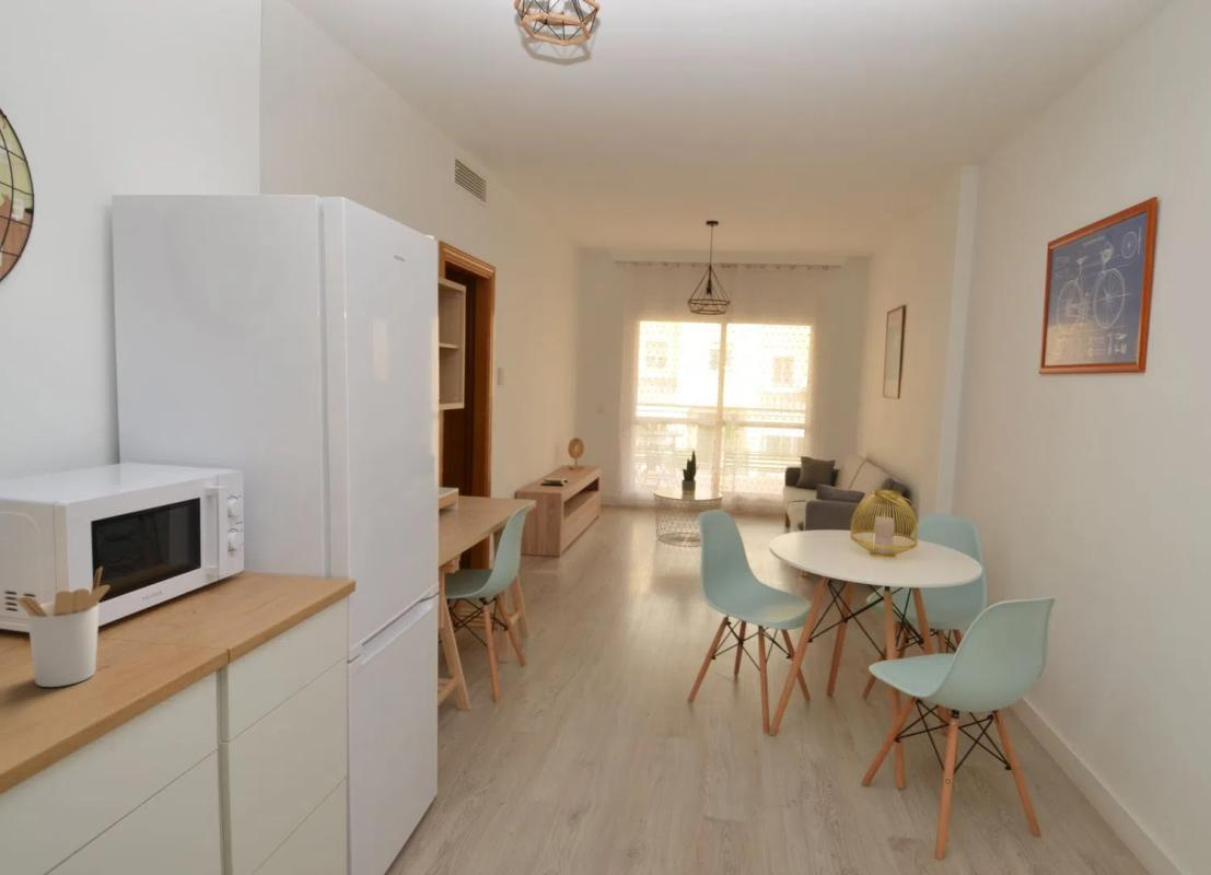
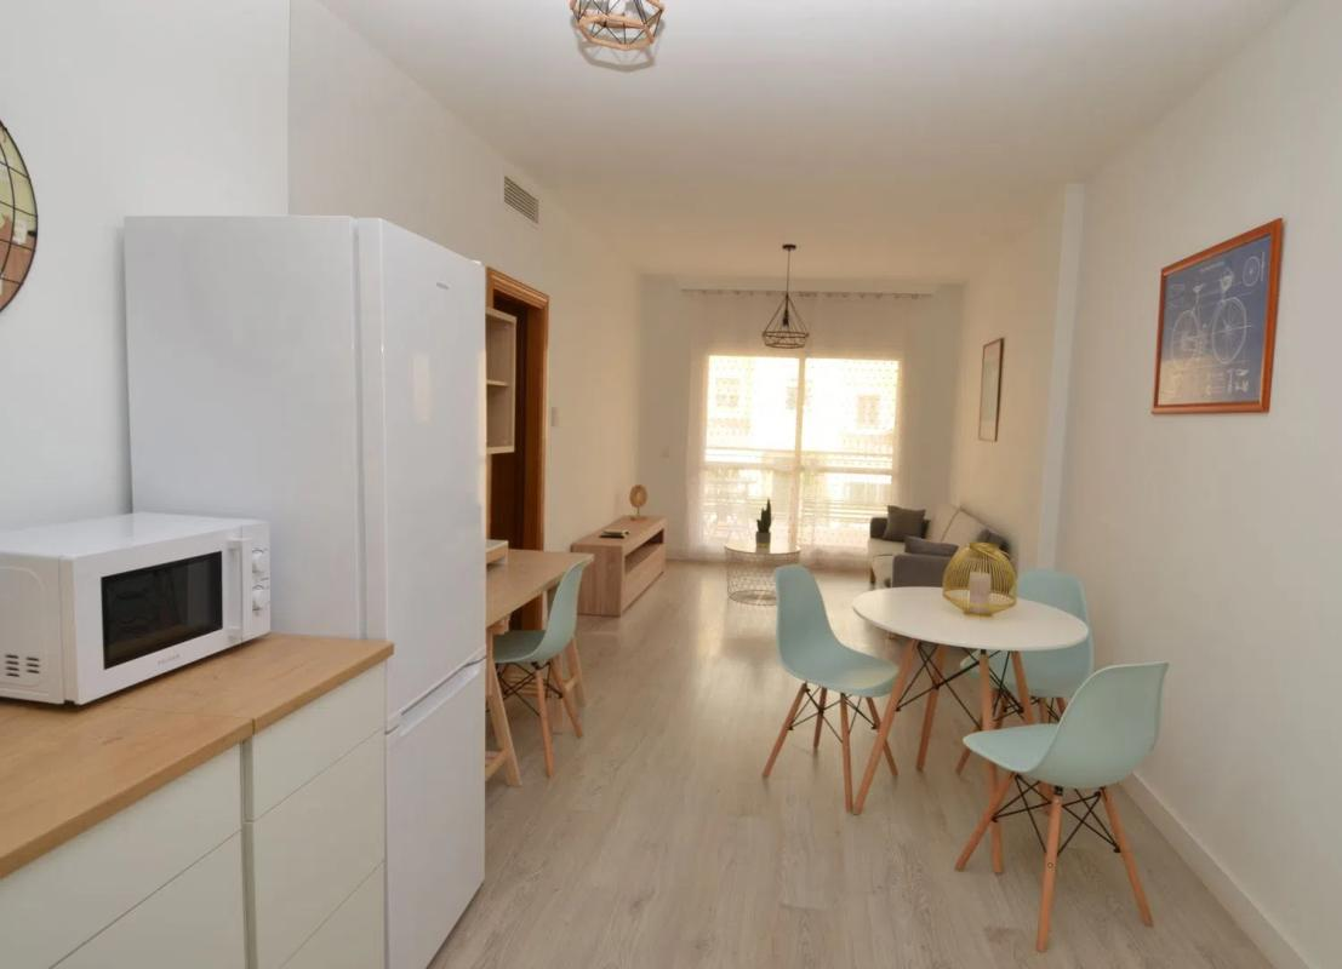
- utensil holder (71, 628)
